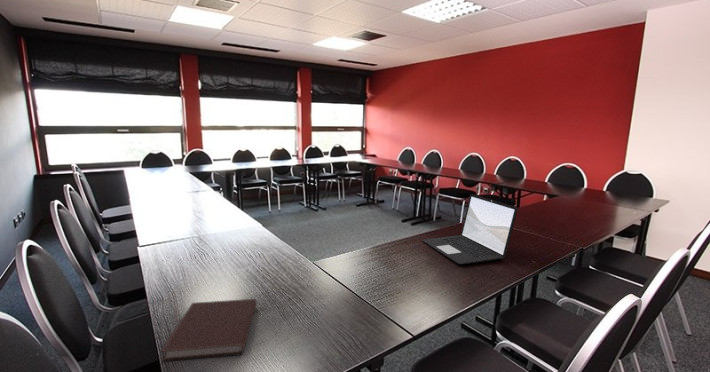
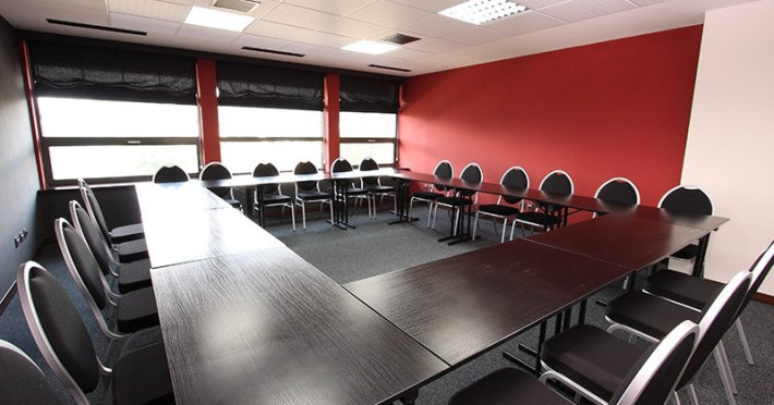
- notebook (215, 326)
- laptop (465, 225)
